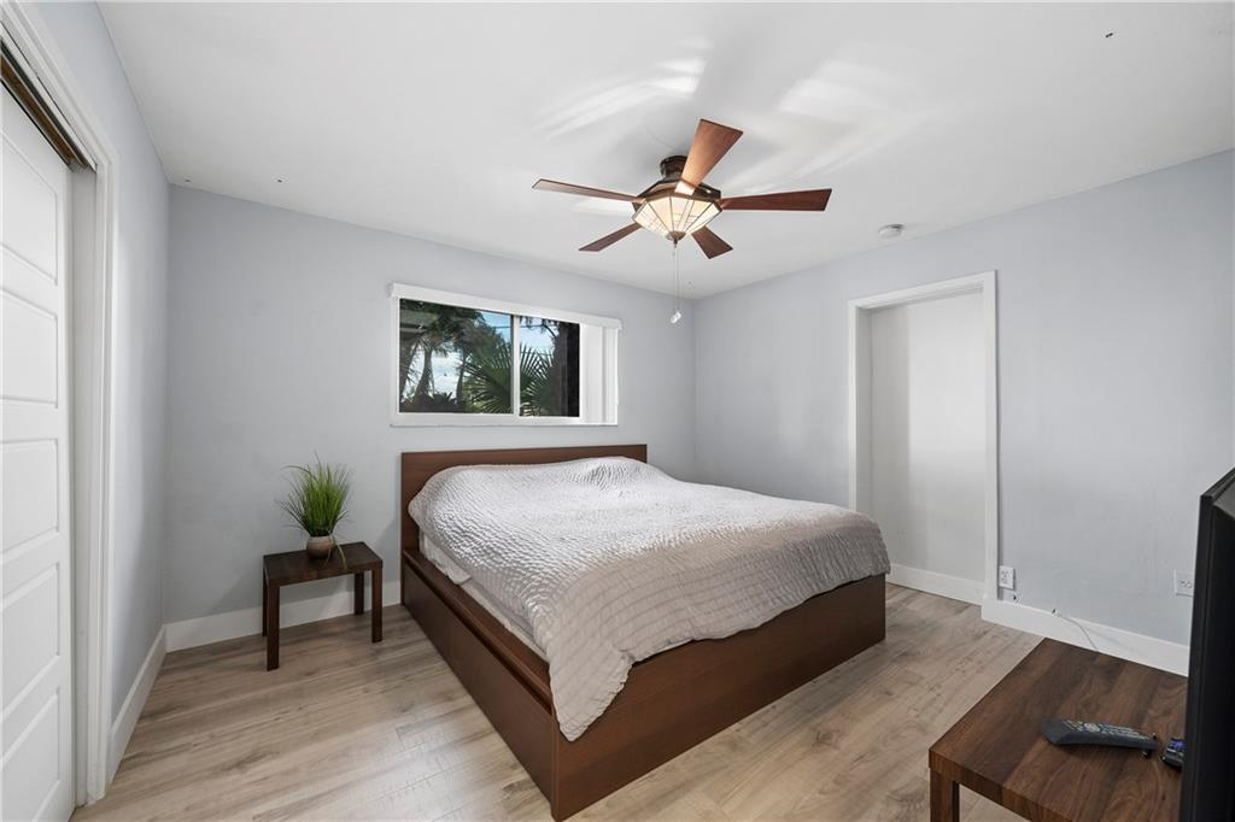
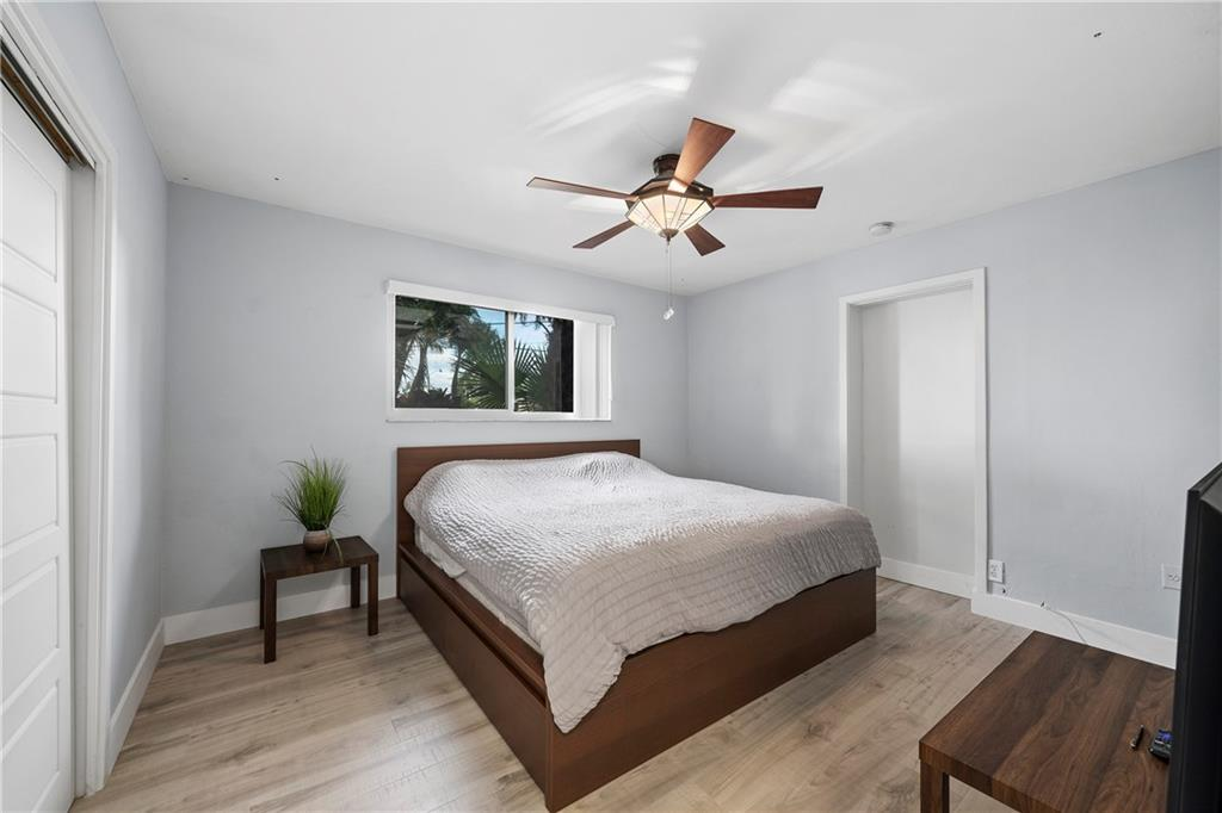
- remote control (1096, 733)
